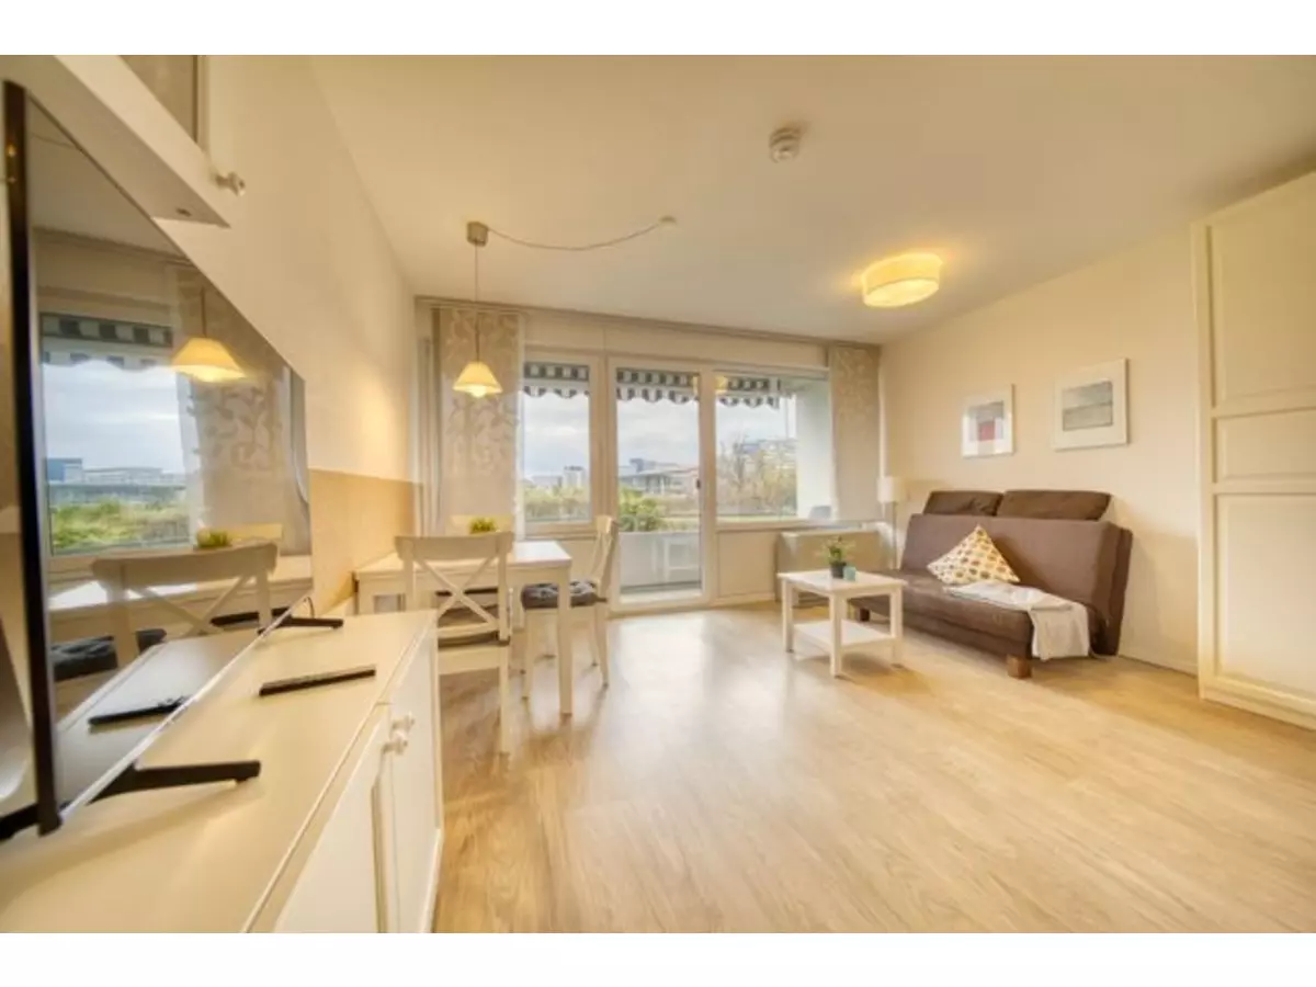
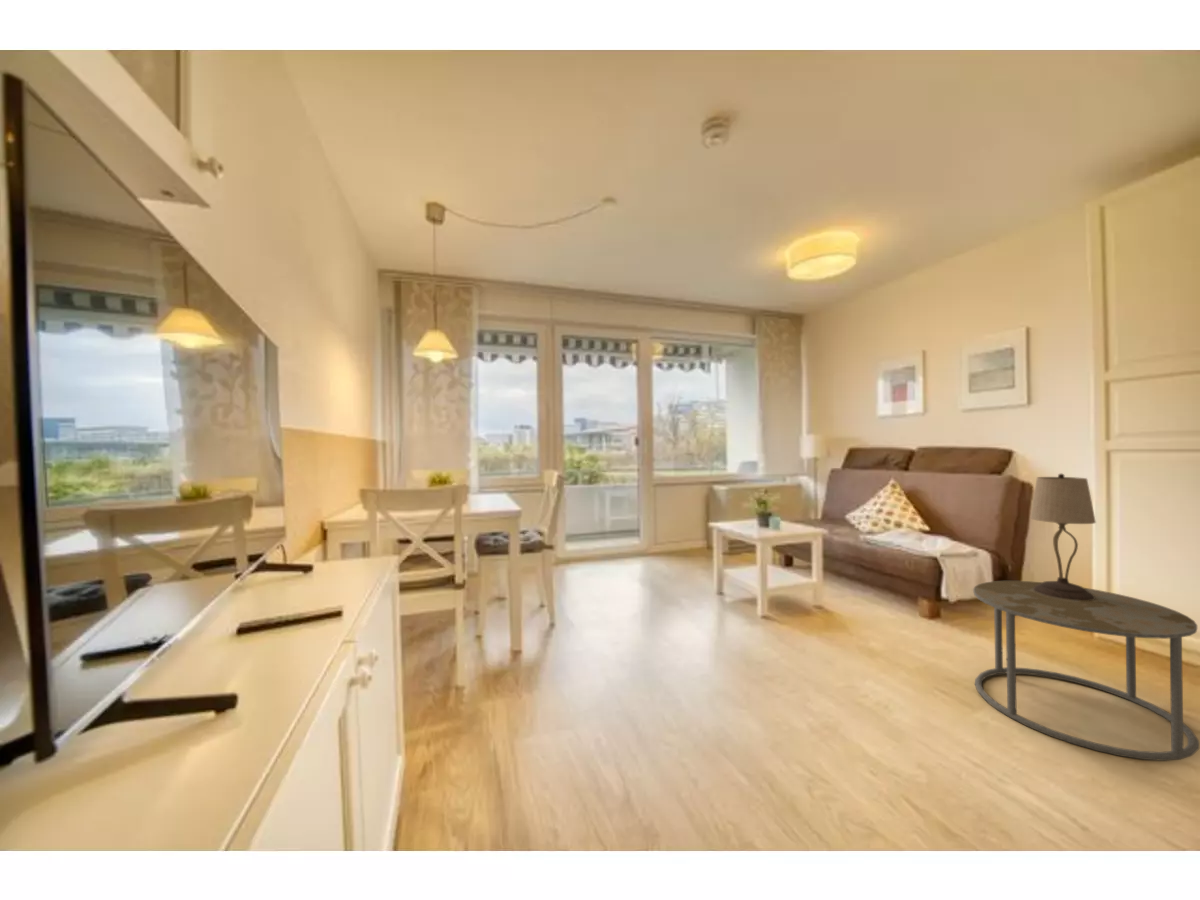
+ table lamp (1061, 532)
+ side table (1069, 675)
